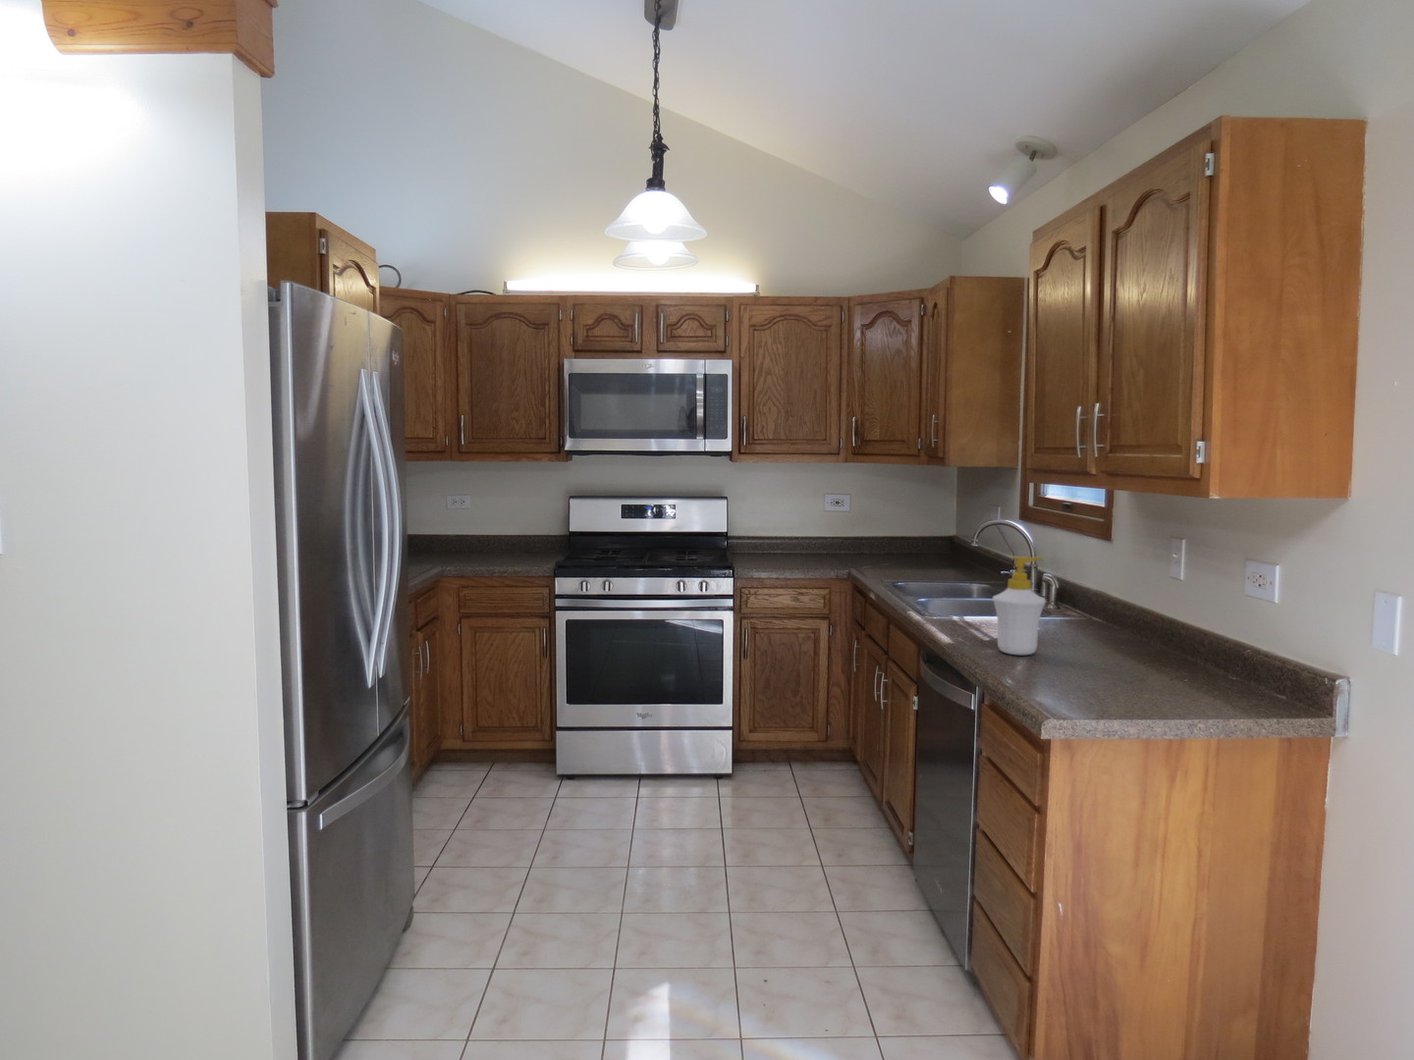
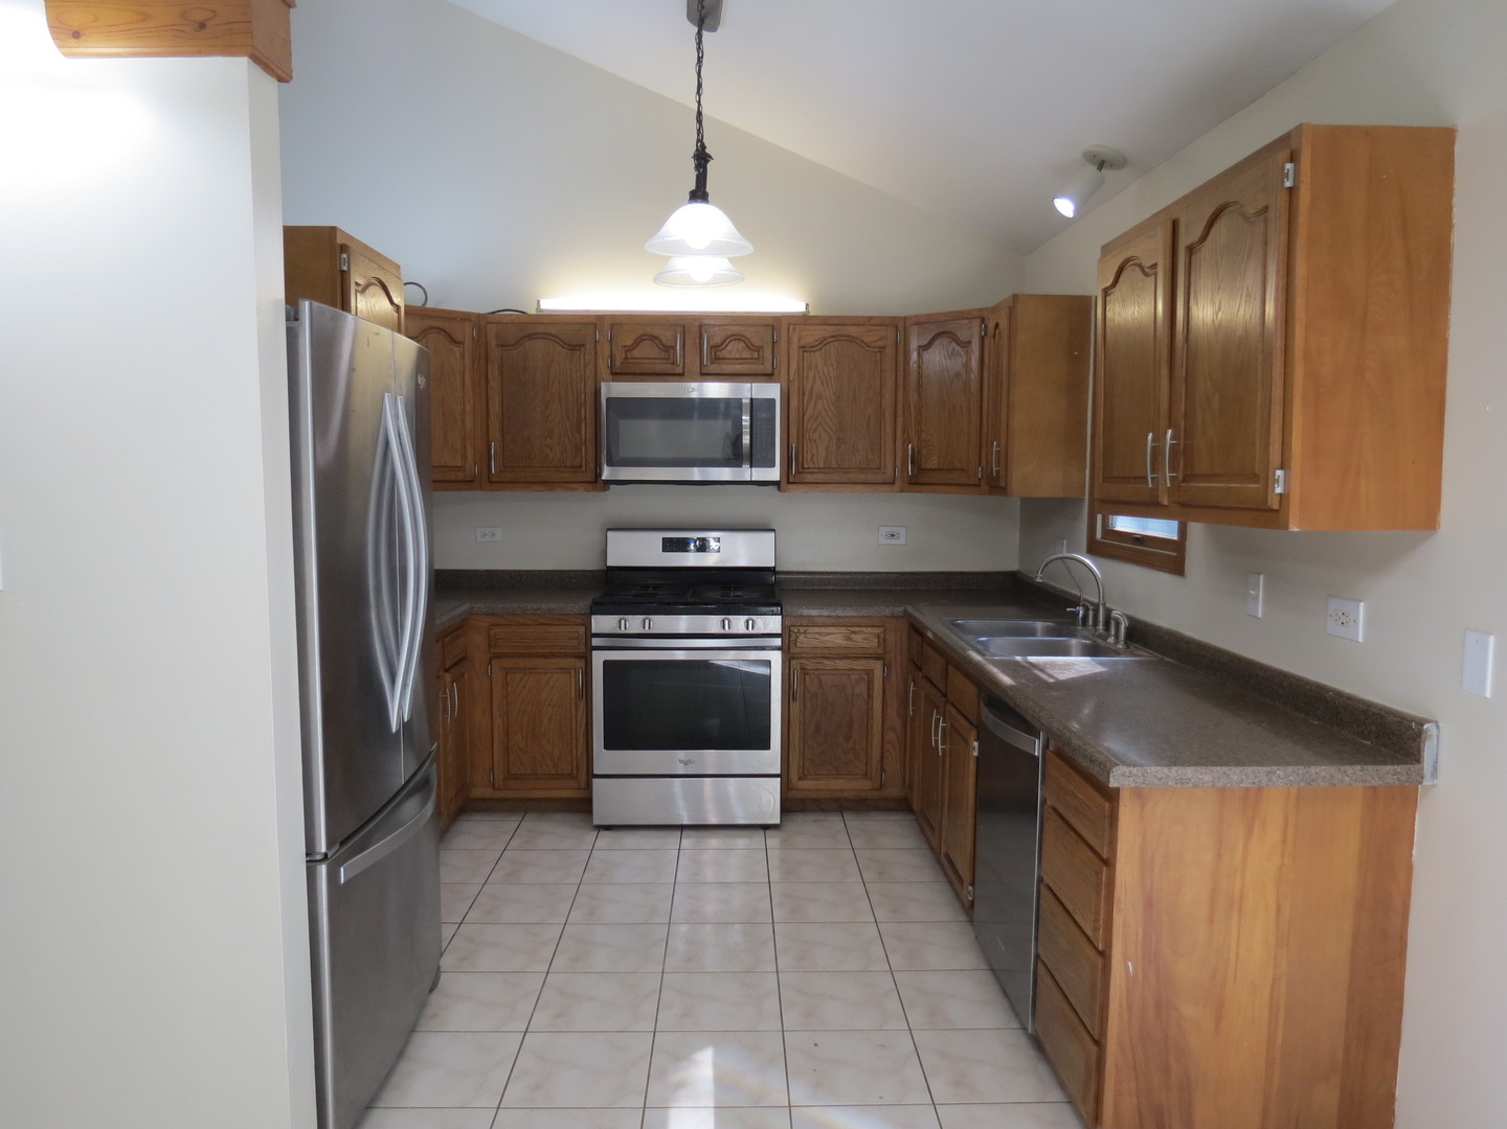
- soap bottle (1019, 603)
